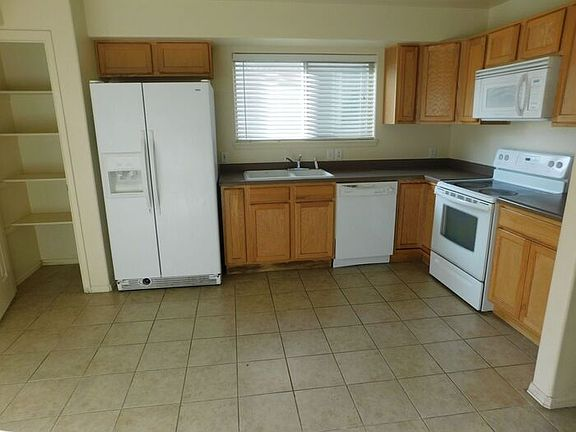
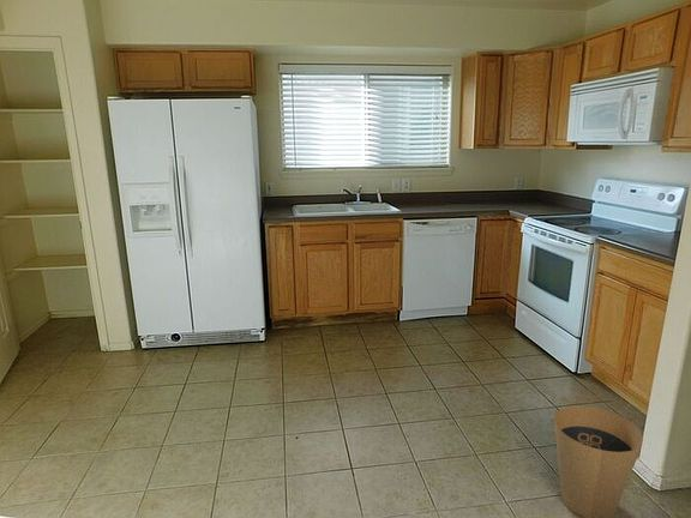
+ trash can (591, 465)
